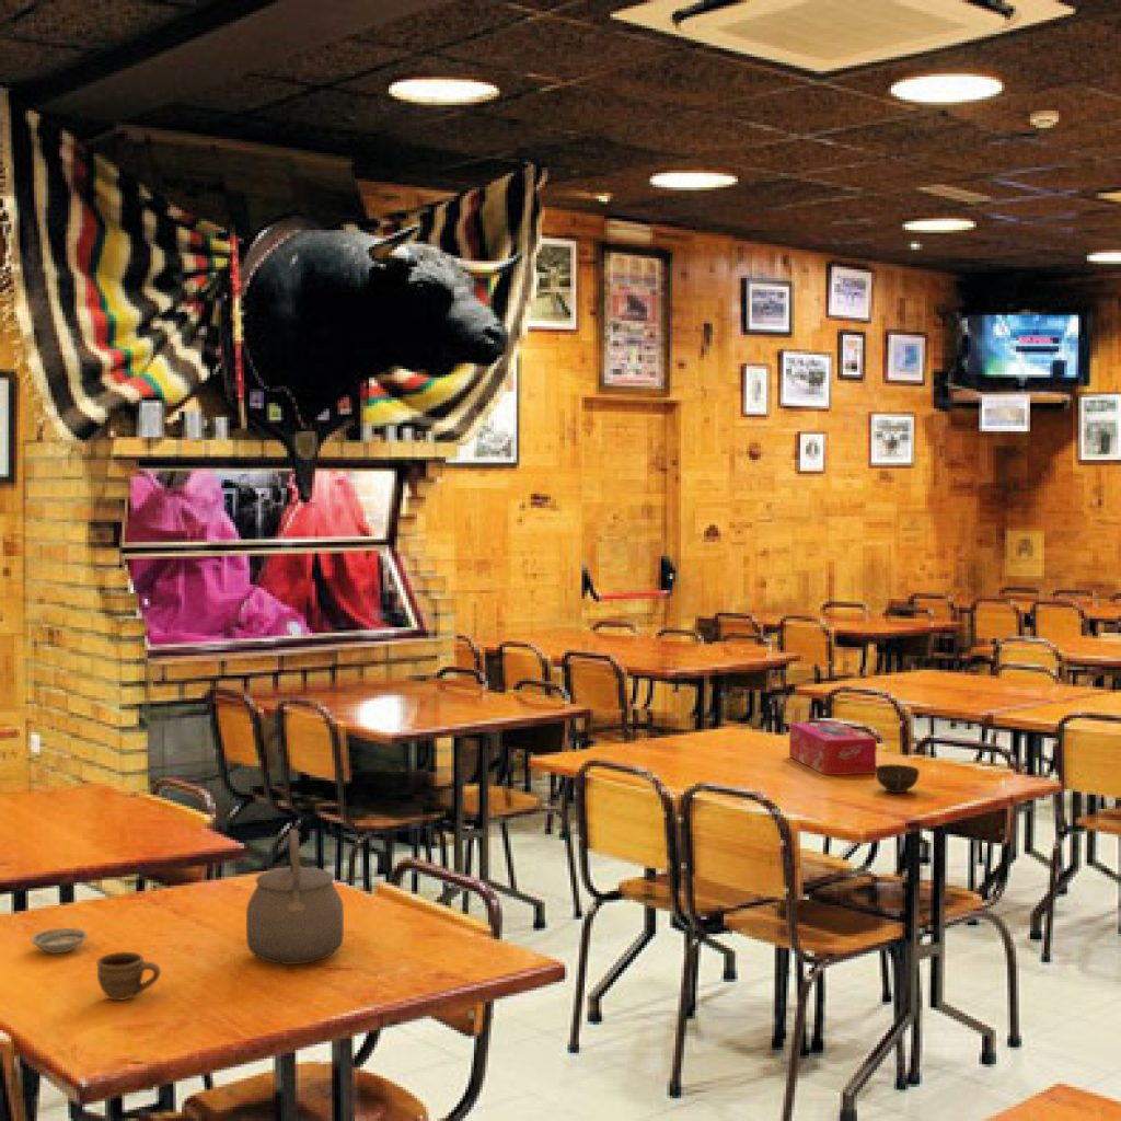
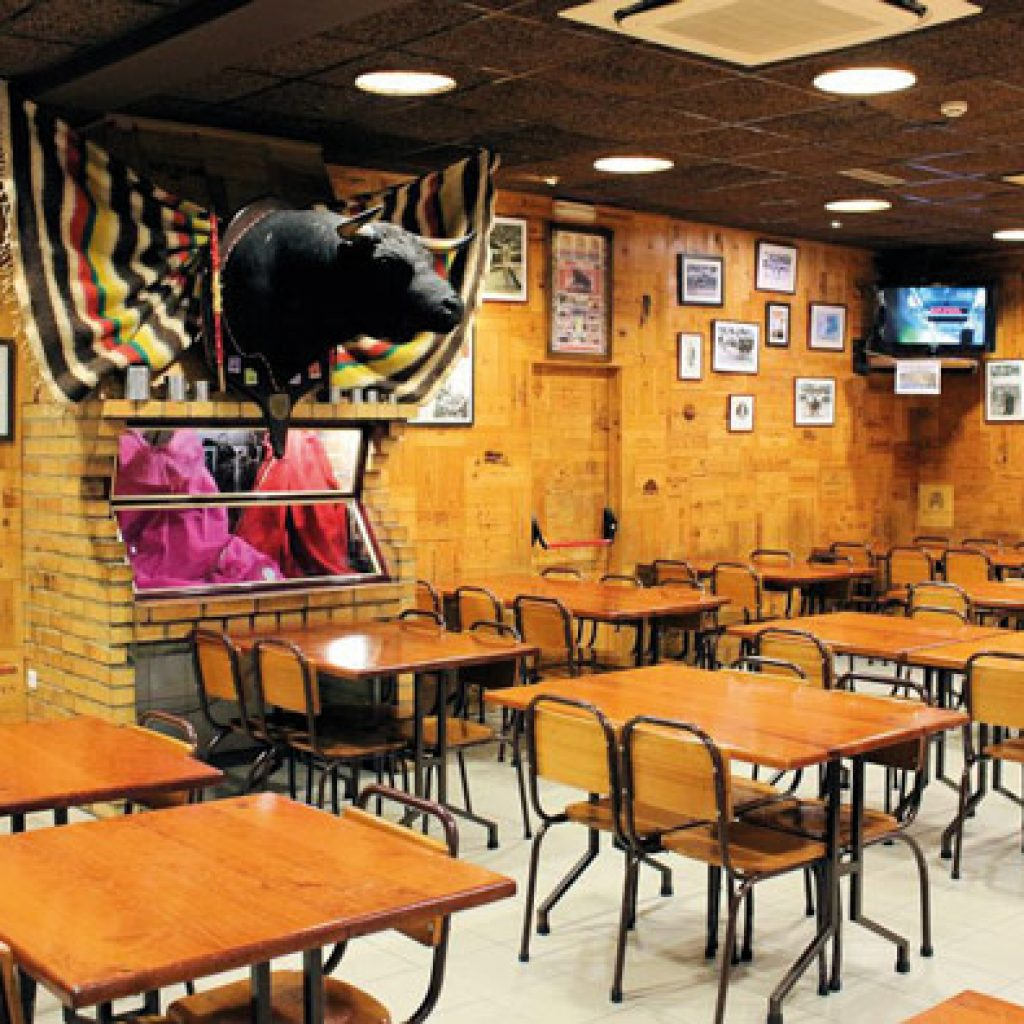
- cup (128, 978)
- saucer (59, 941)
- cup (897, 781)
- tea kettle (294, 890)
- tissue box (831, 747)
